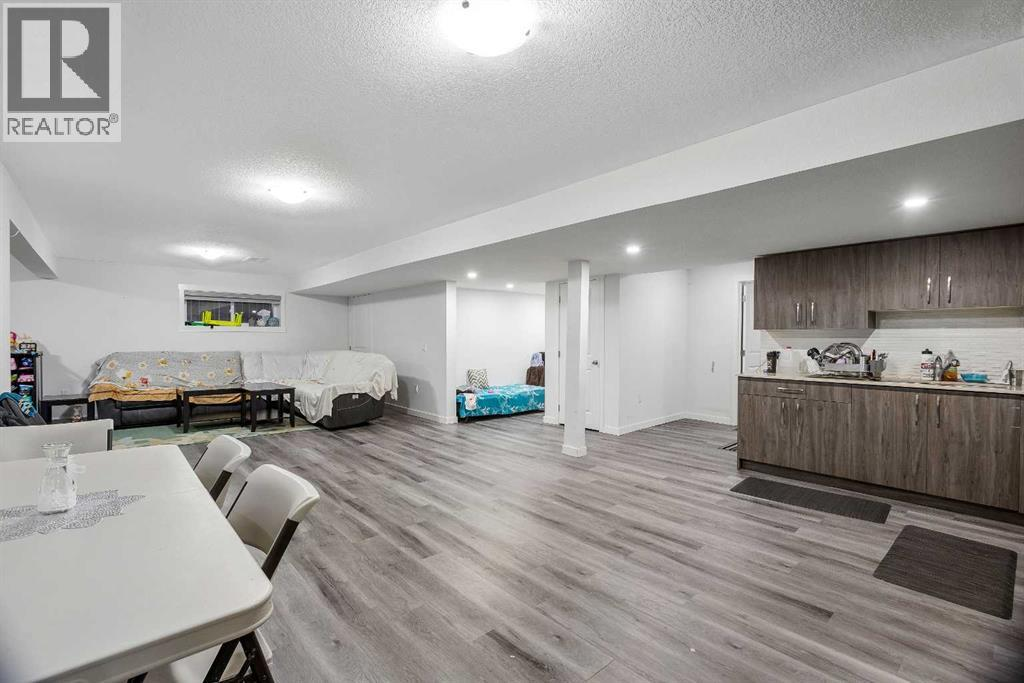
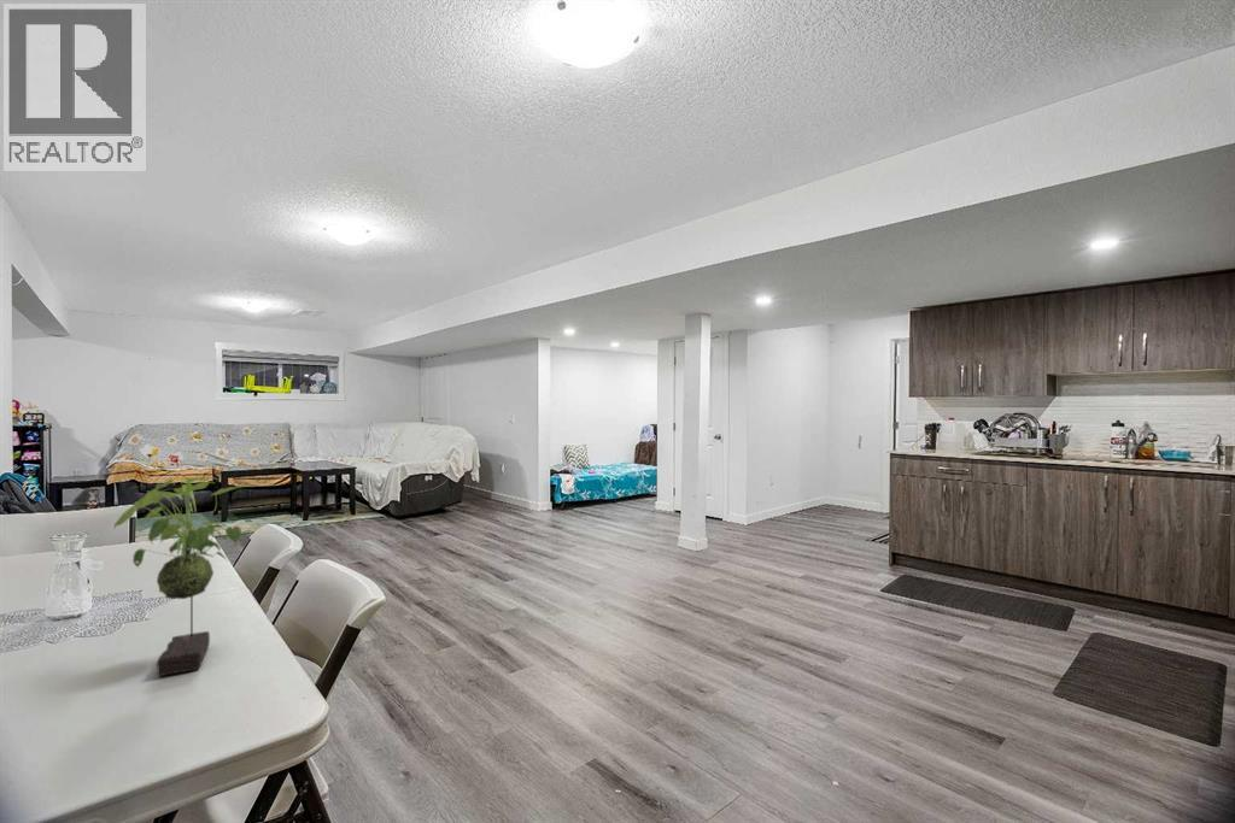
+ plant (186, 560)
